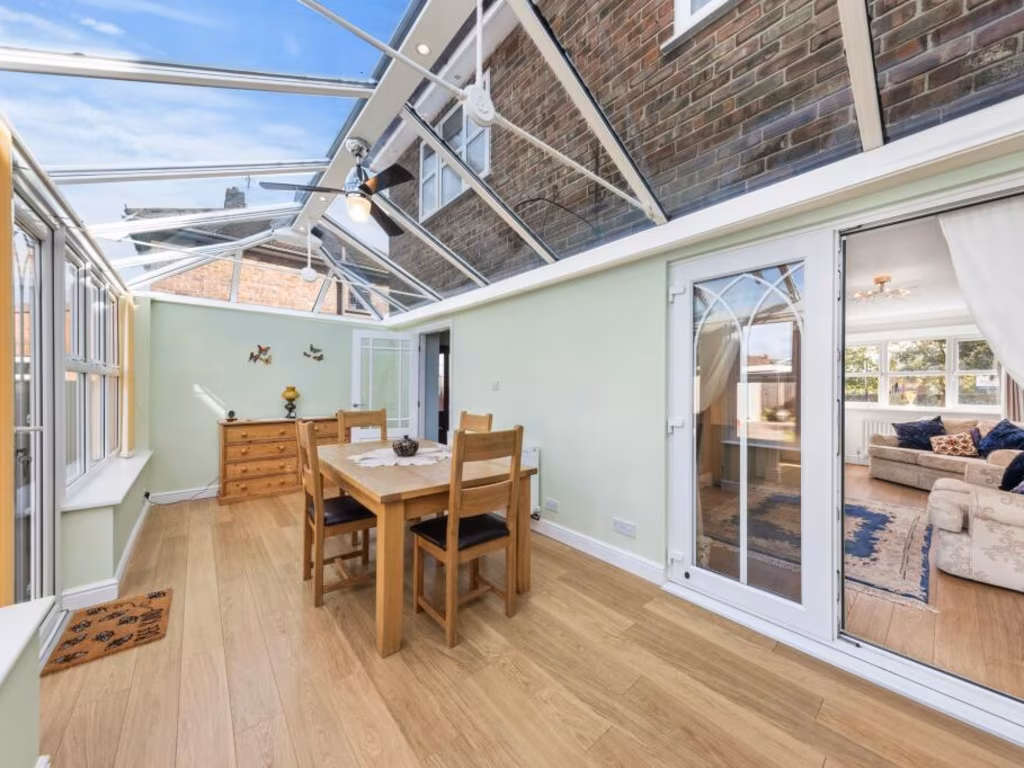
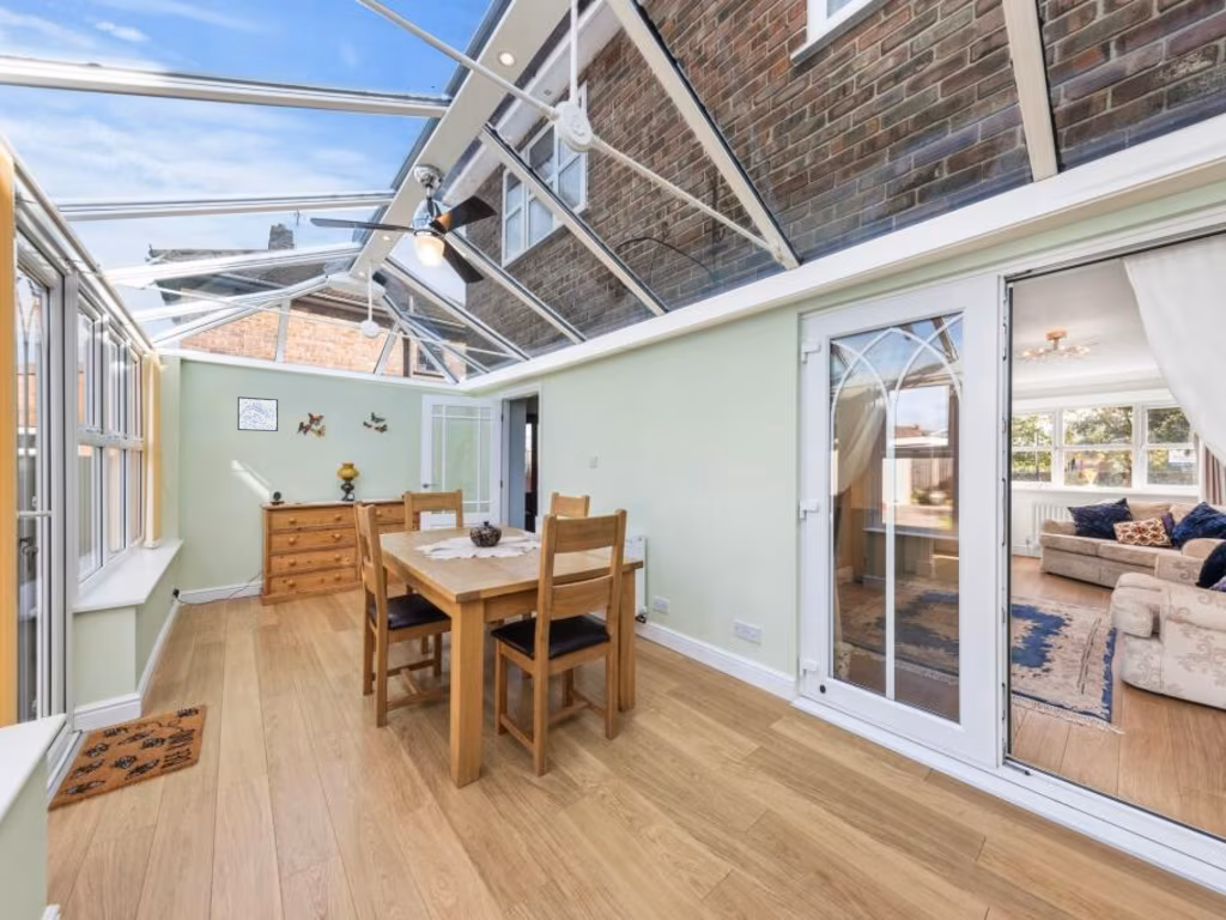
+ wall art (257, 413)
